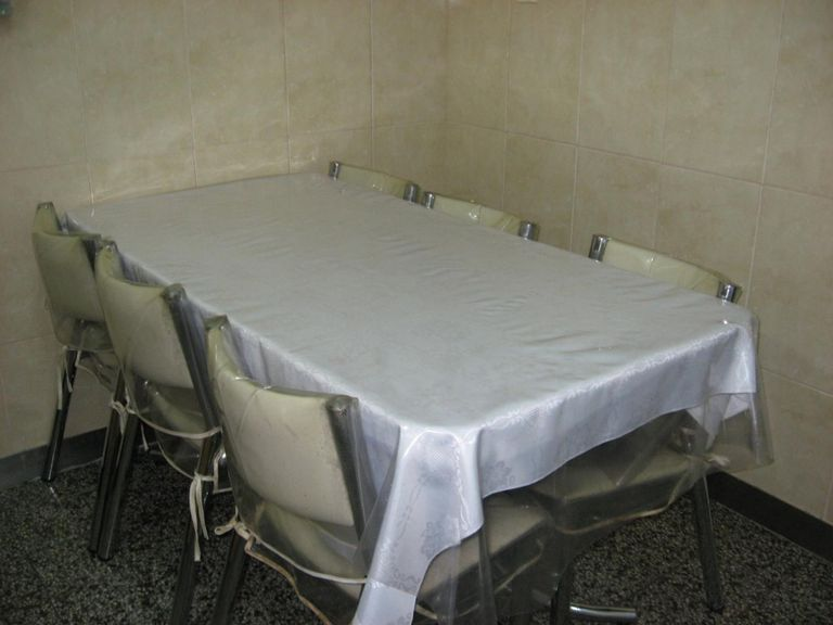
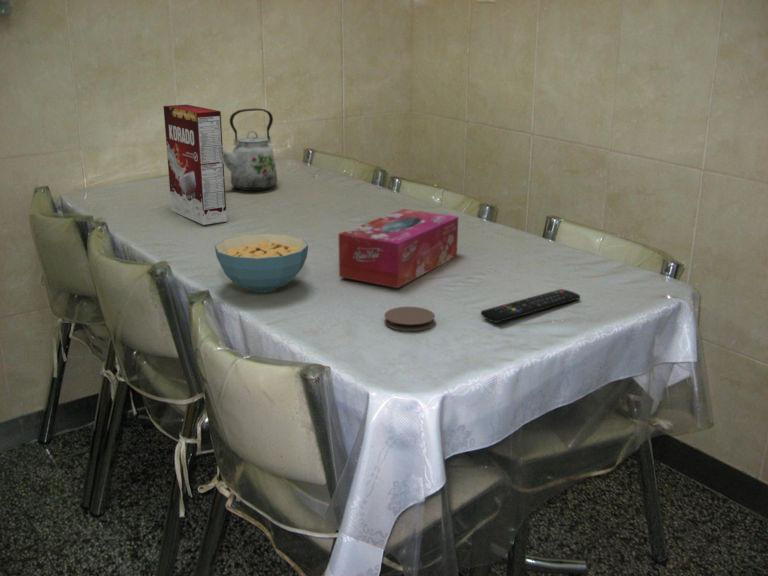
+ coaster (409, 318)
+ cereal box (194, 163)
+ kettle (244, 149)
+ remote control (532, 305)
+ tissue box (400, 245)
+ cereal bowl (262, 267)
